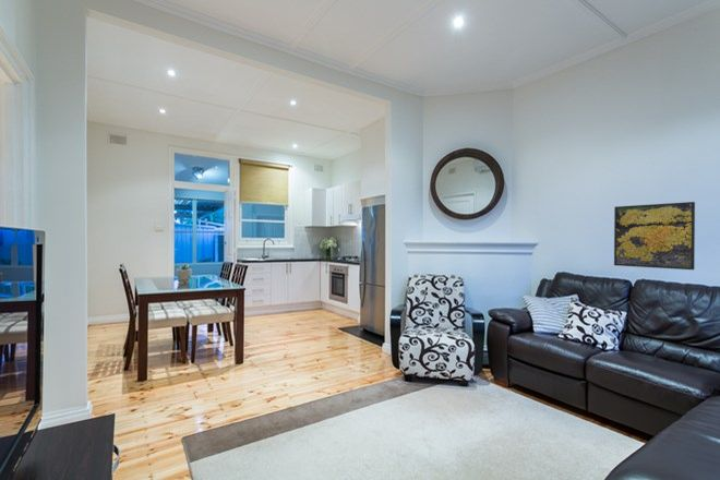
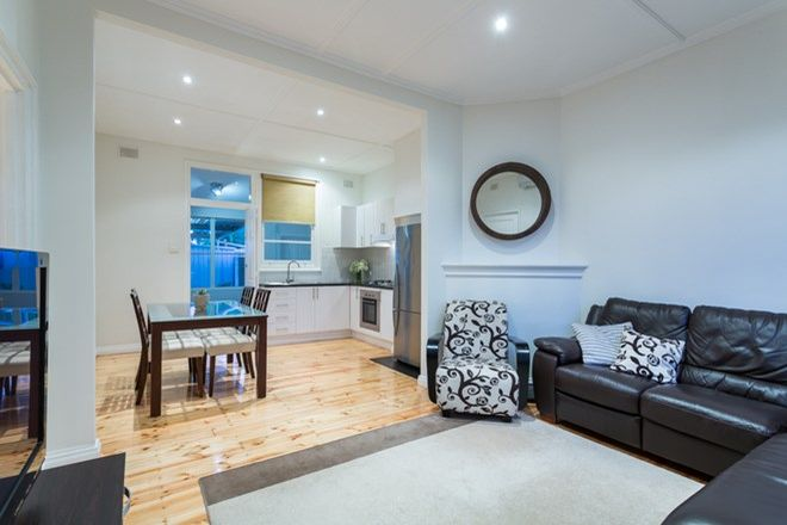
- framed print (651, 236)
